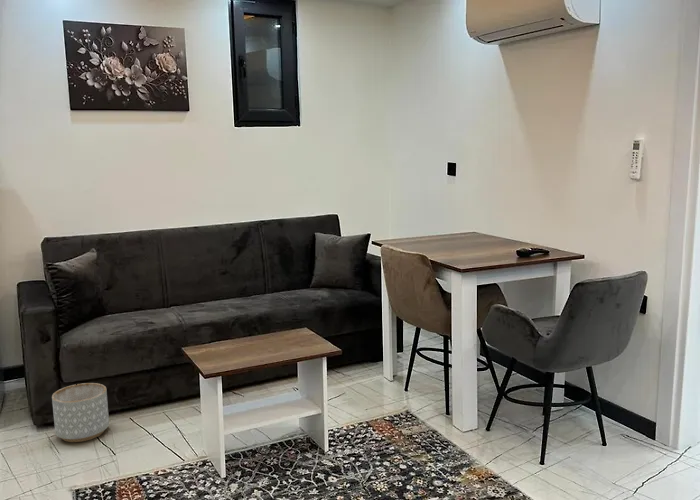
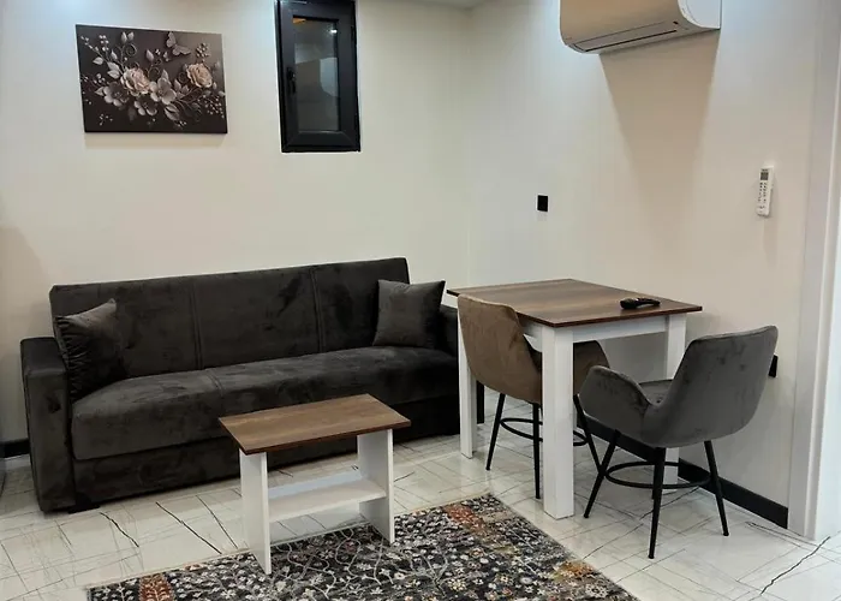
- planter (81, 412)
